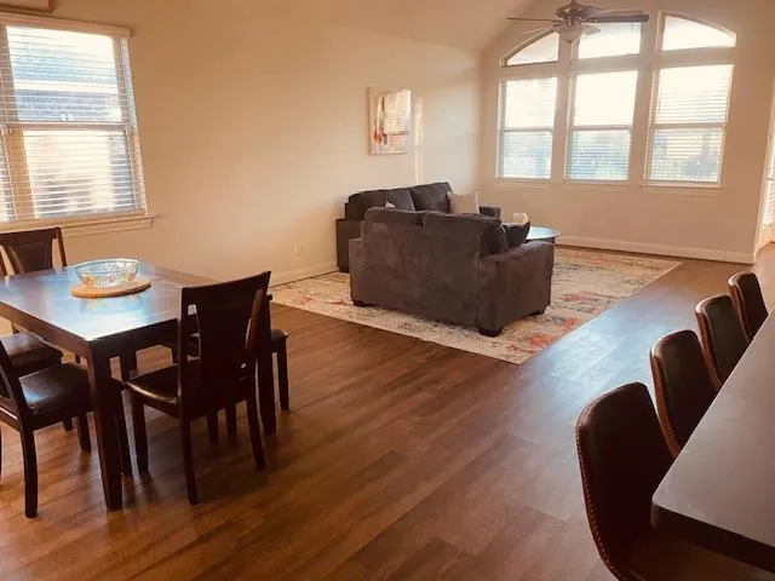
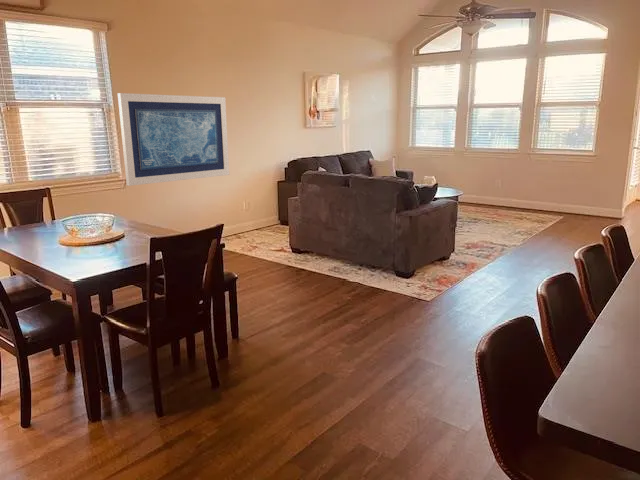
+ wall art (179, 138)
